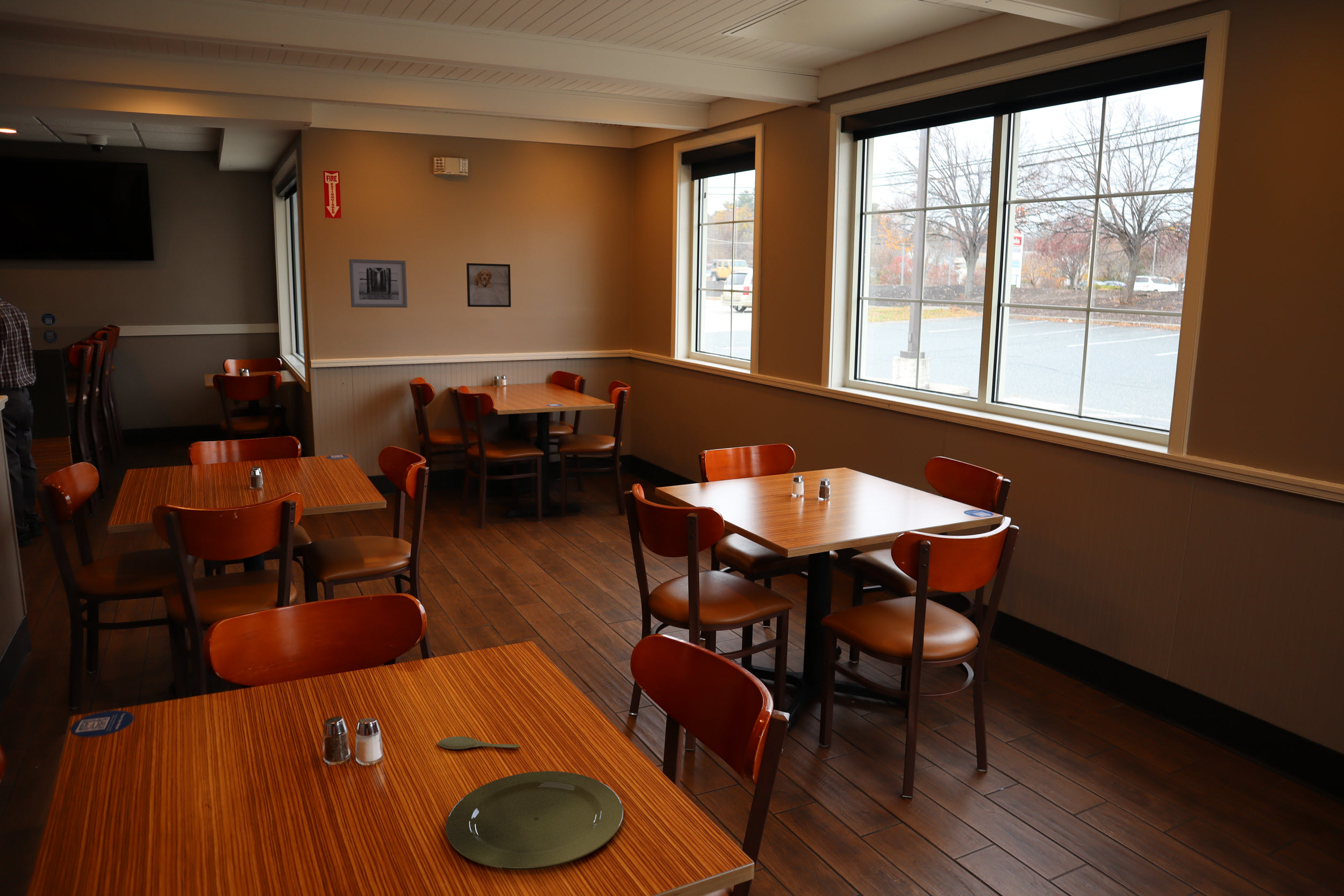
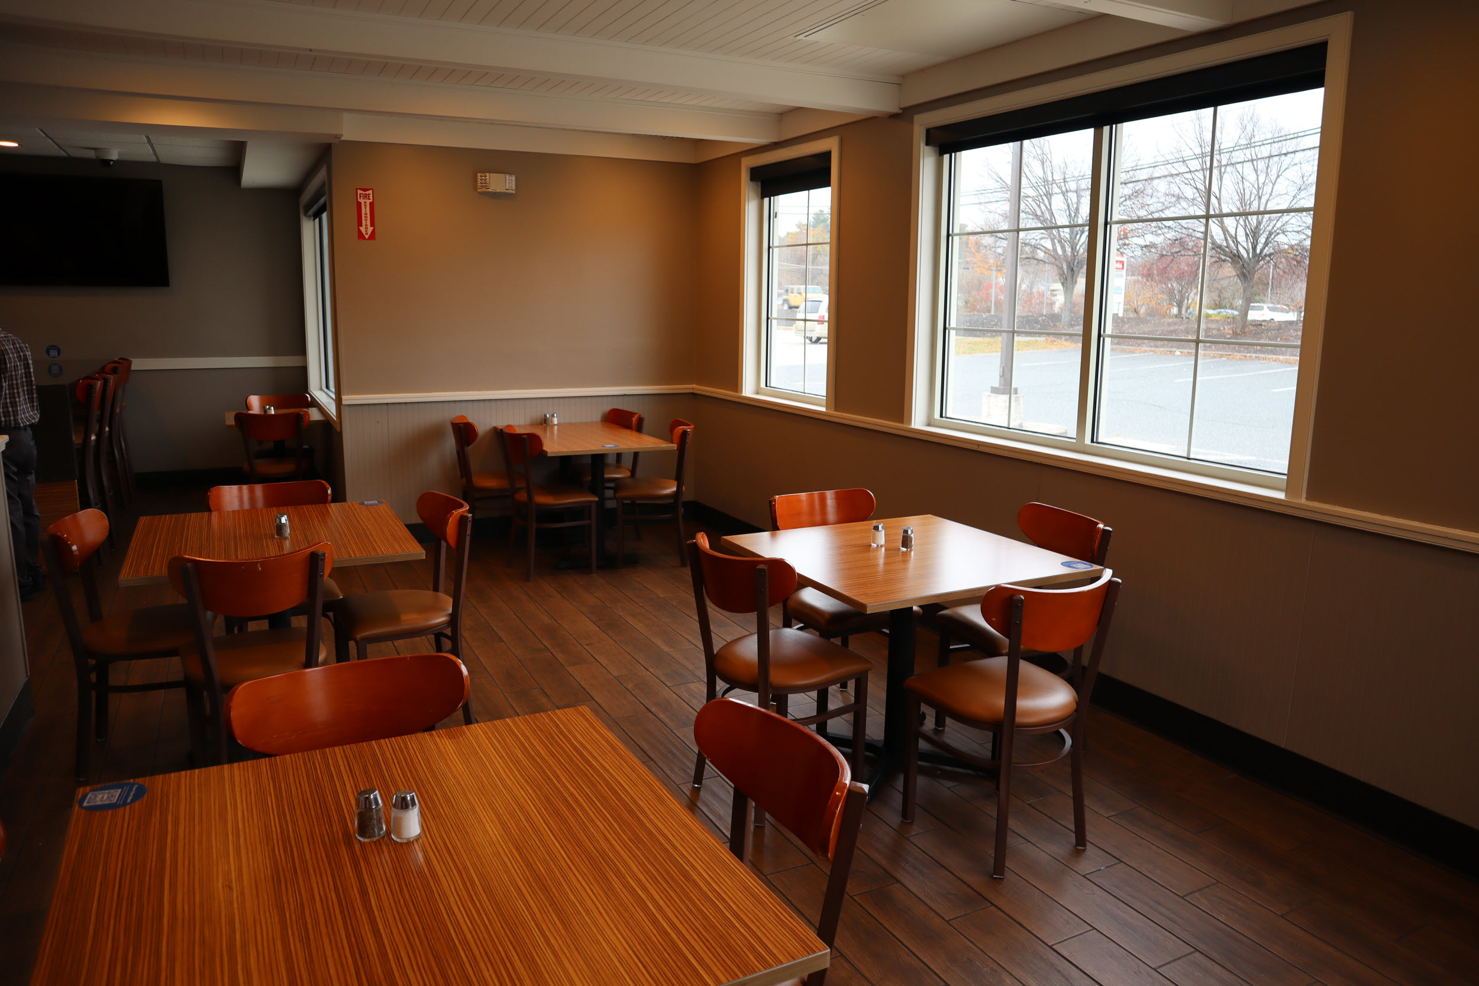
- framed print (489, 285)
- spoon (479, 743)
- plate (536, 816)
- wall art (378, 284)
